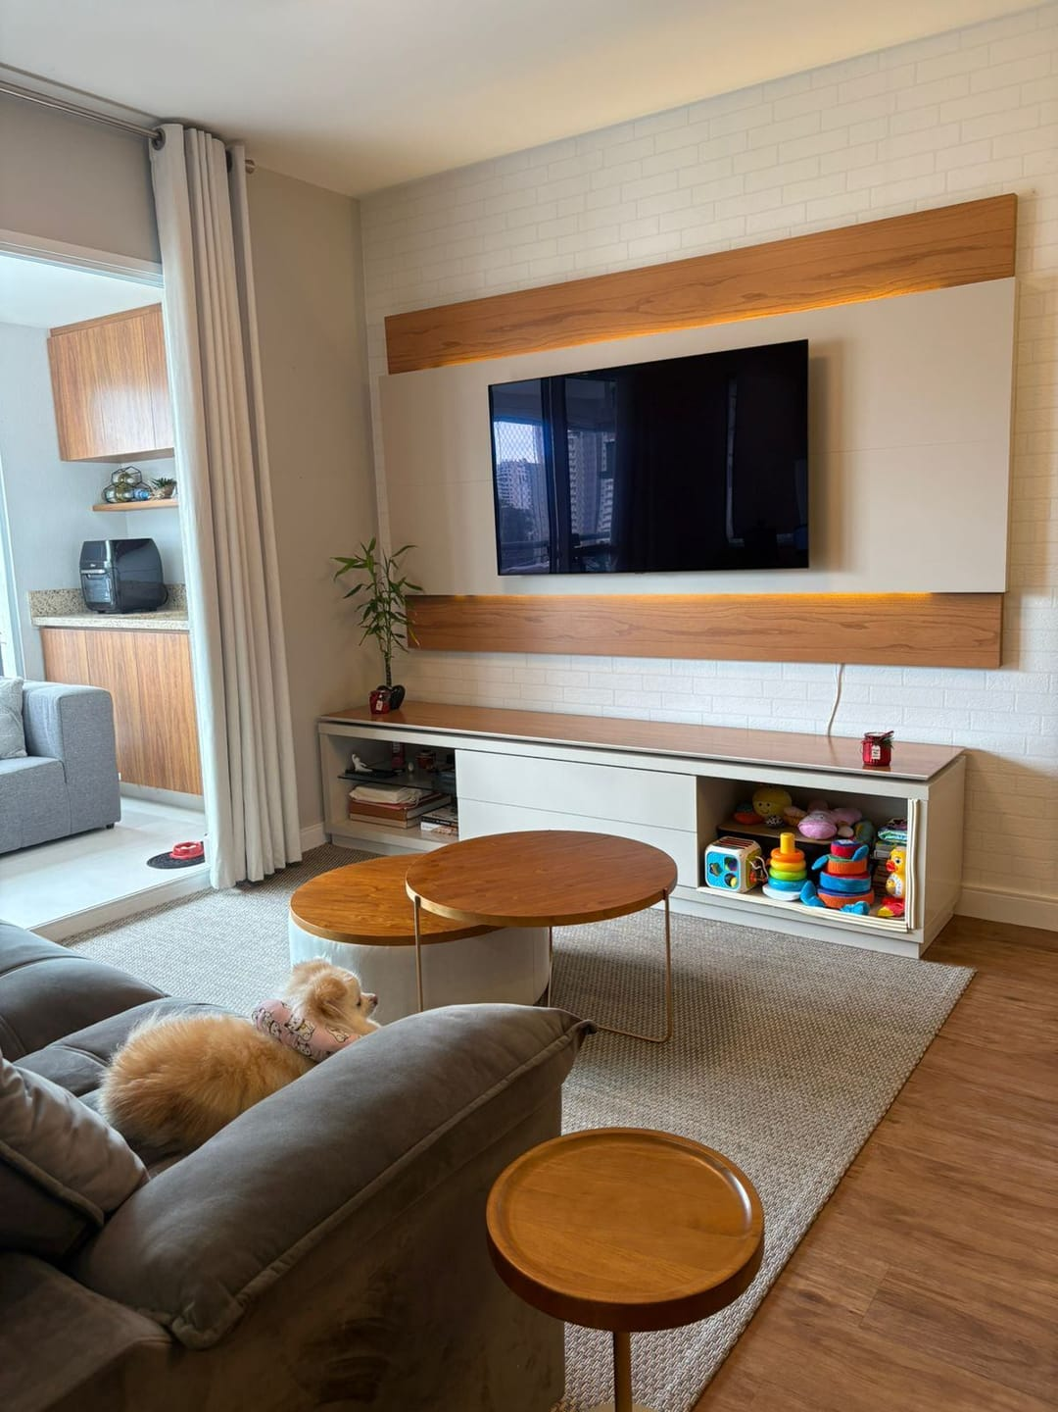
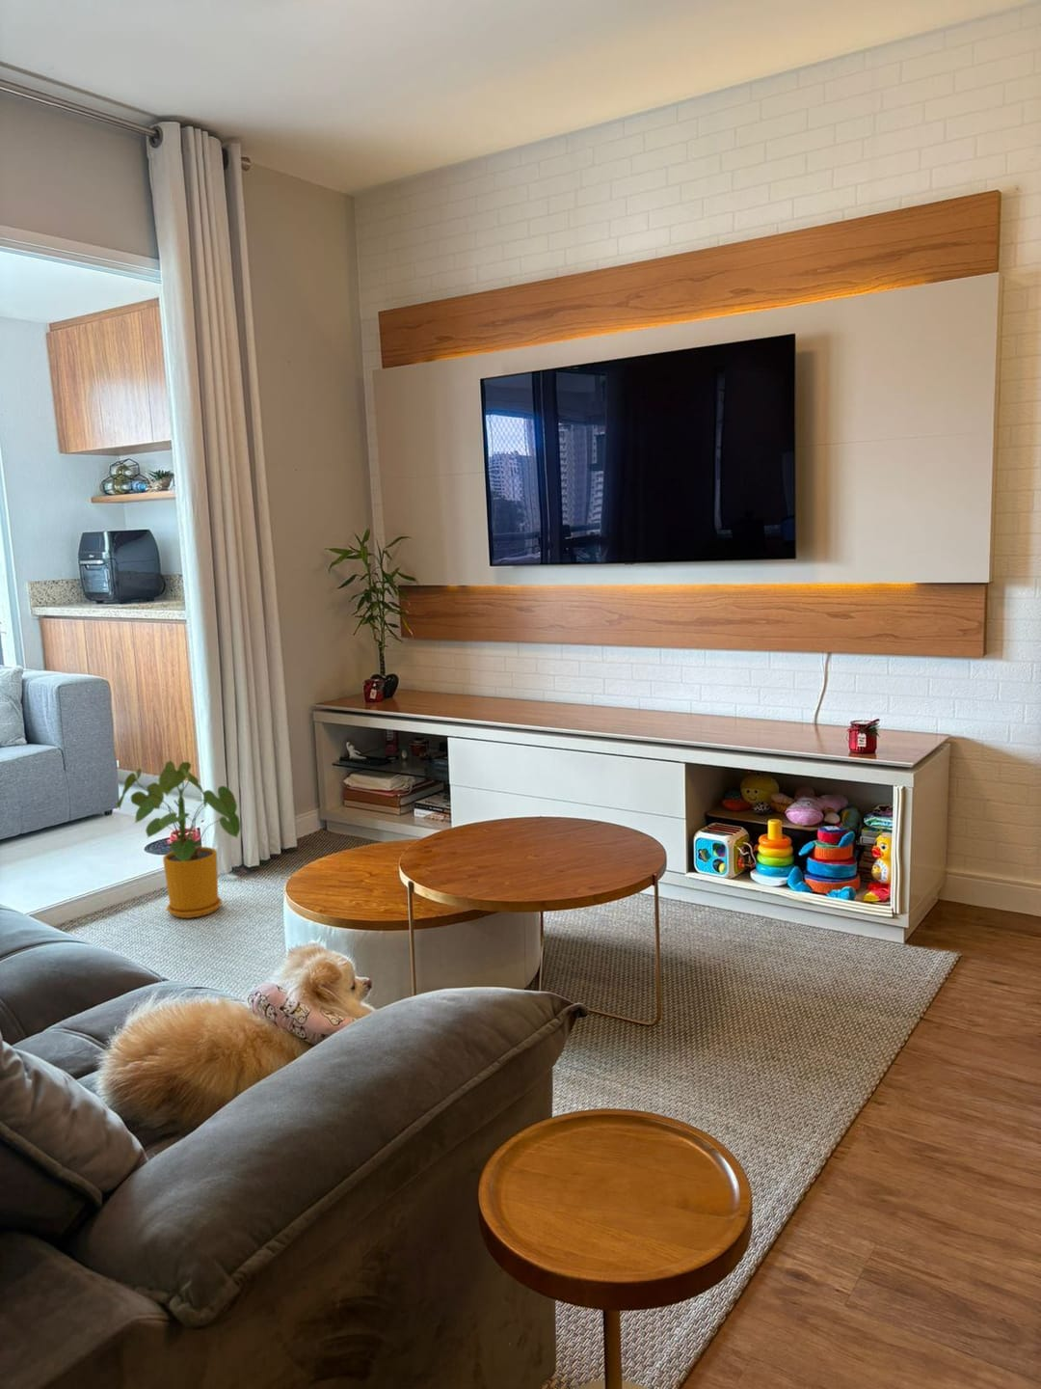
+ house plant (183, 840)
